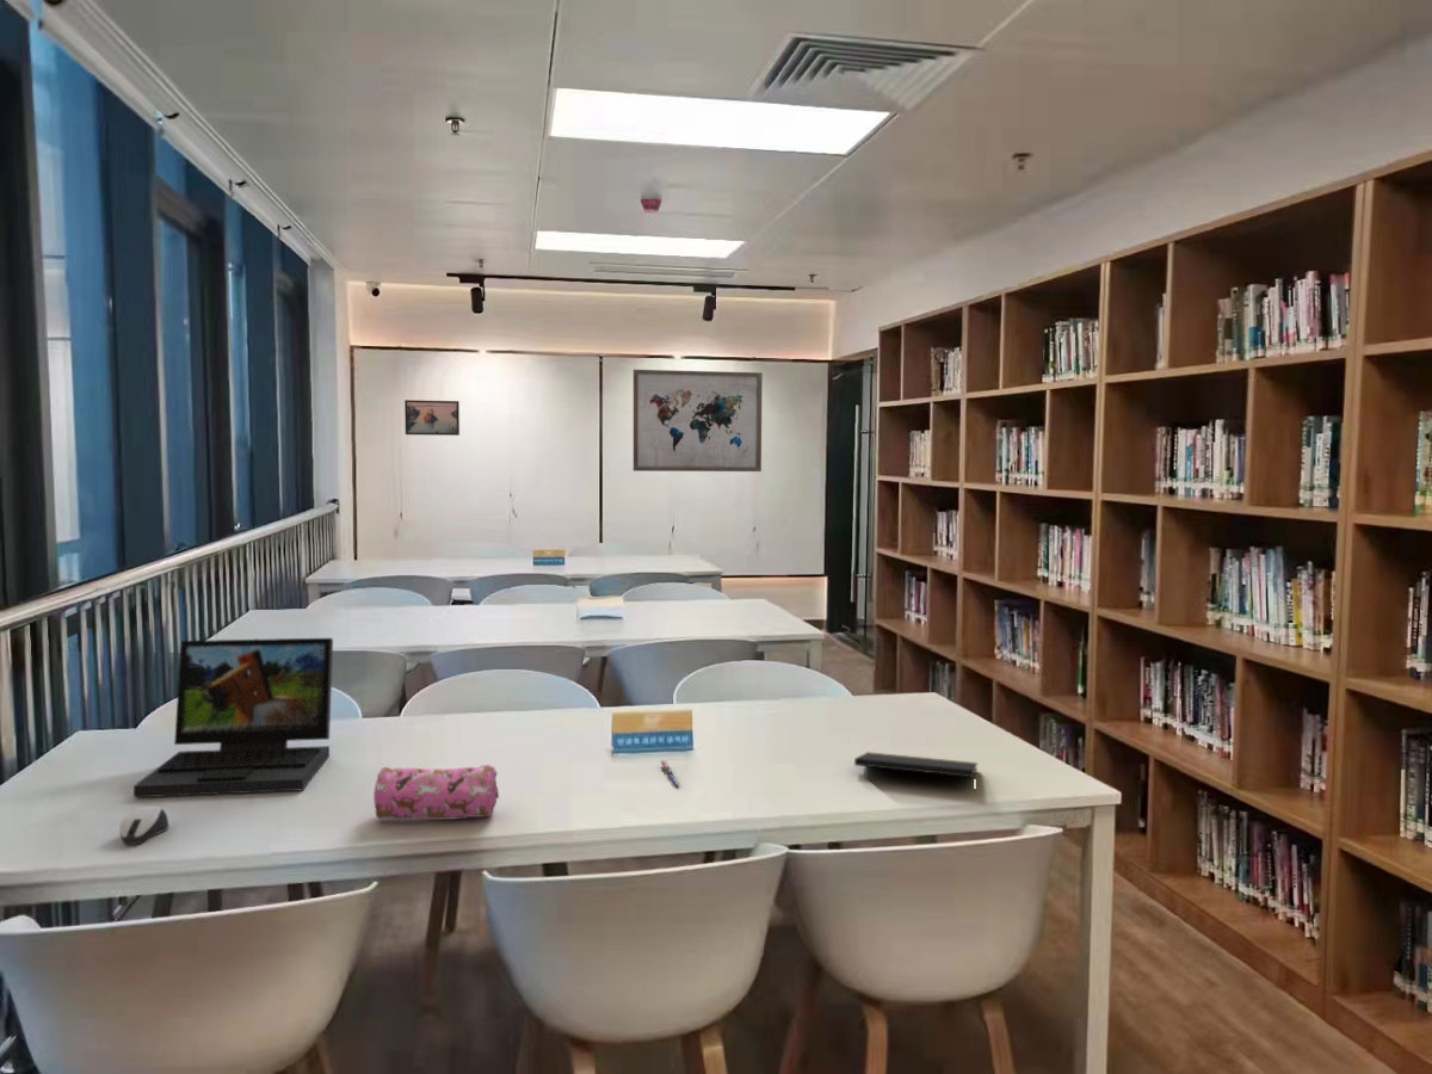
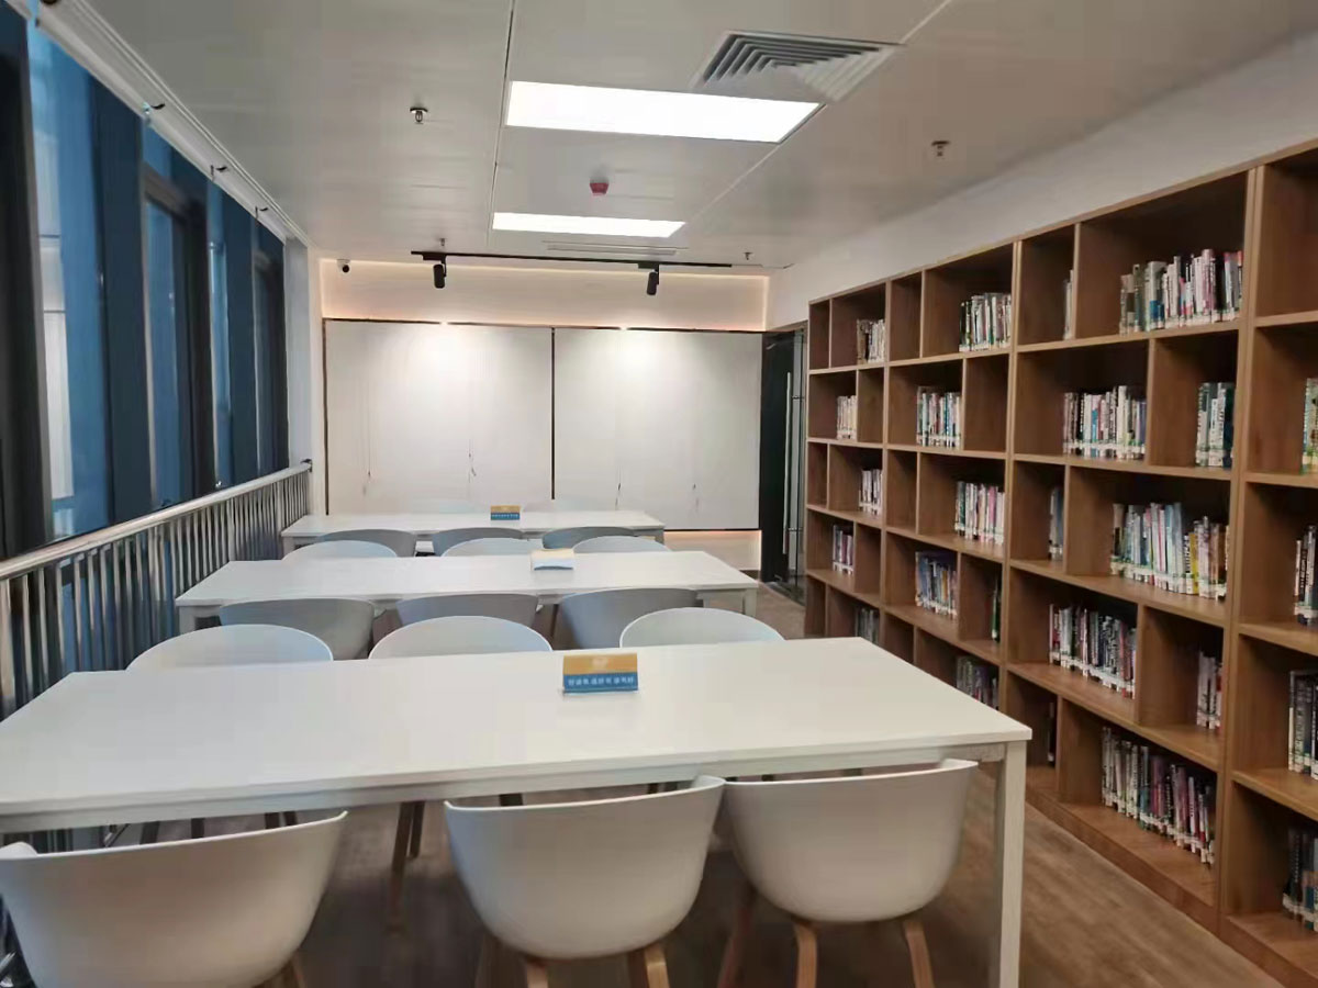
- notepad (916, 764)
- wall art (698, 421)
- computer mouse (144, 821)
- pencil case (436, 791)
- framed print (432, 418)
- pen (669, 772)
- laptop (240, 710)
